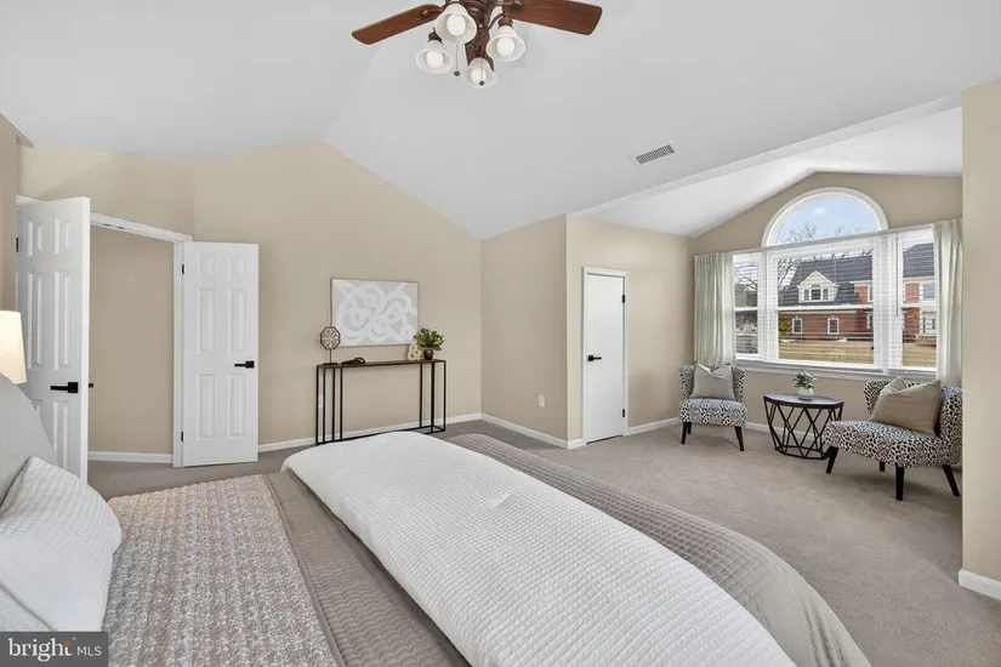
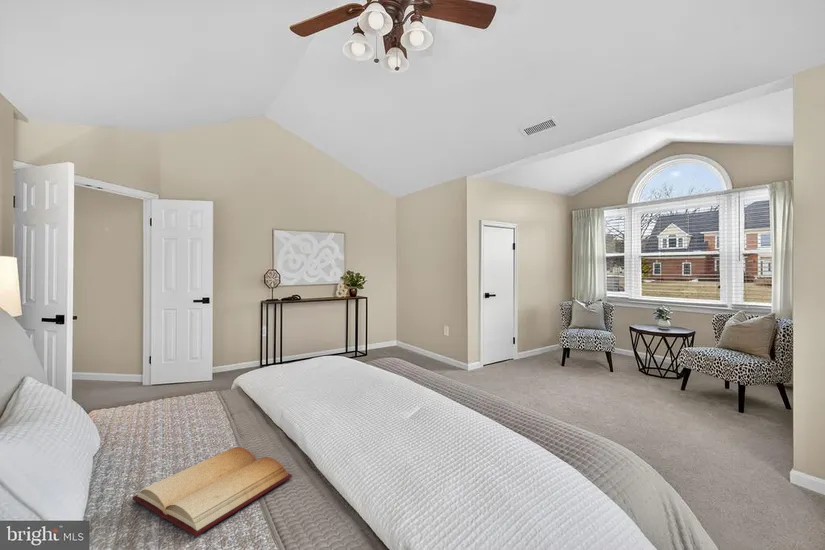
+ bible (216, 481)
